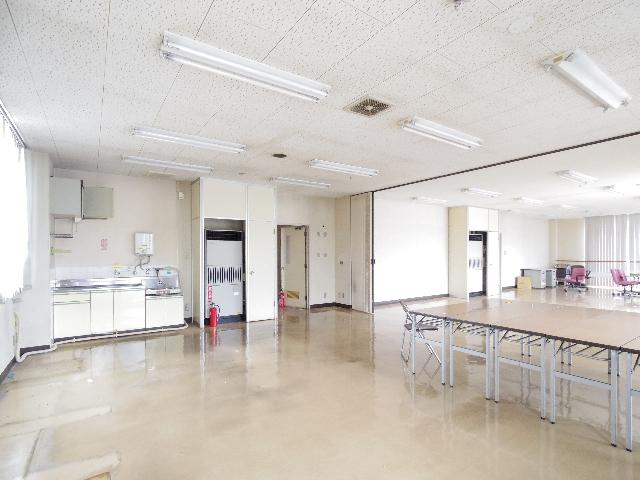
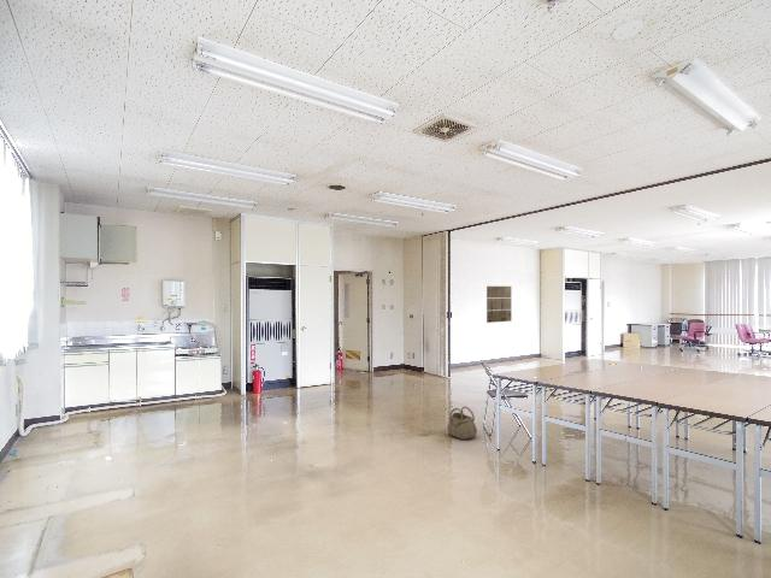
+ wall art (499, 303)
+ basket (461, 421)
